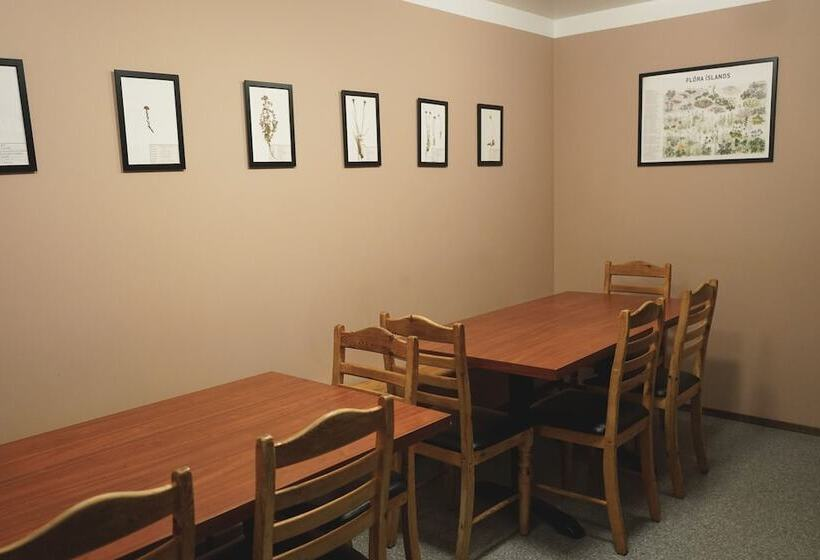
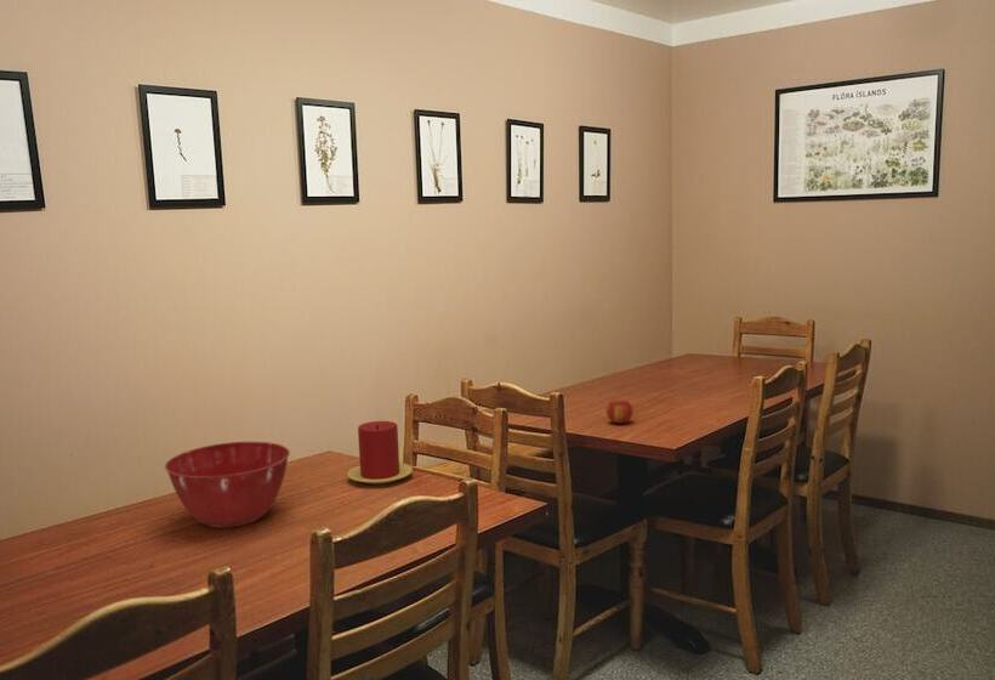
+ candle (379, 450)
+ mixing bowl (231, 487)
+ apple (619, 410)
